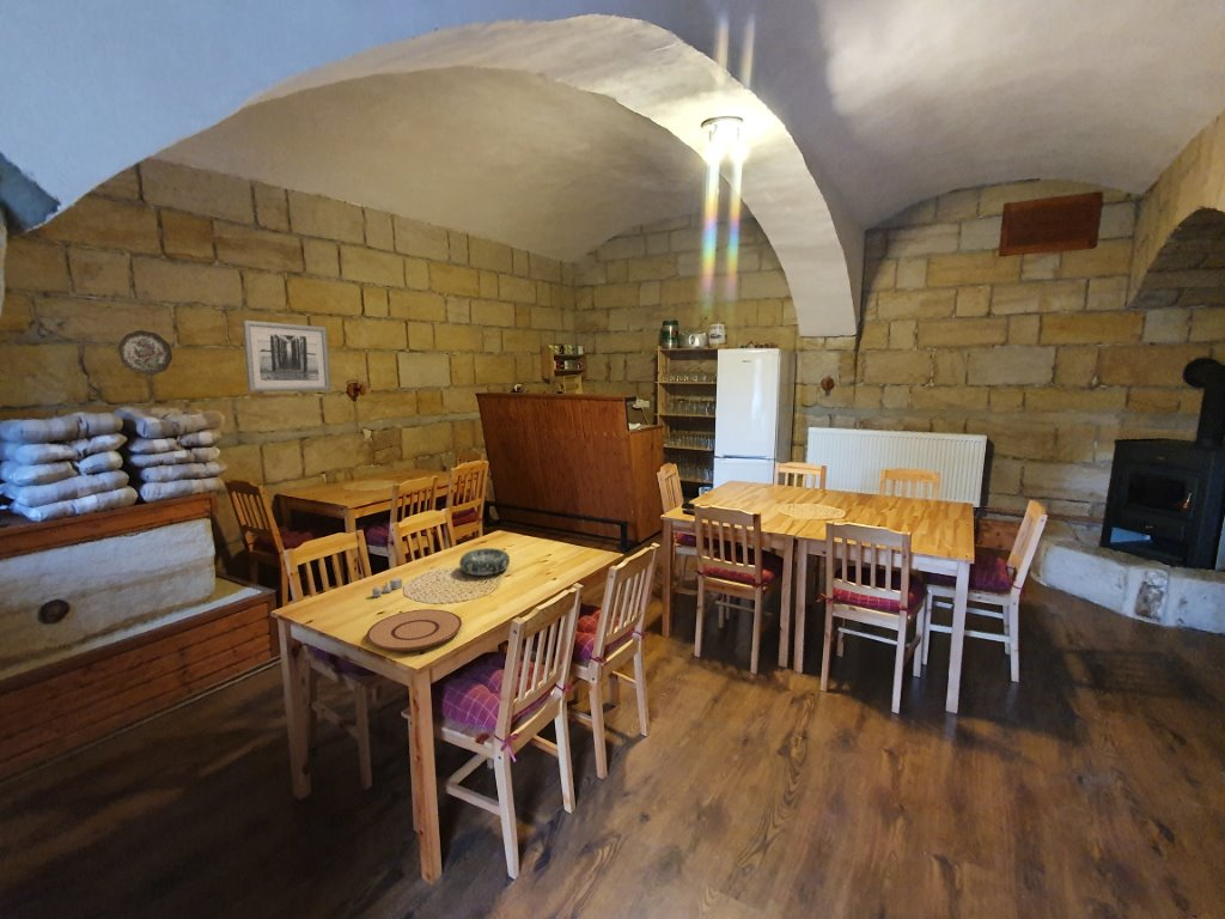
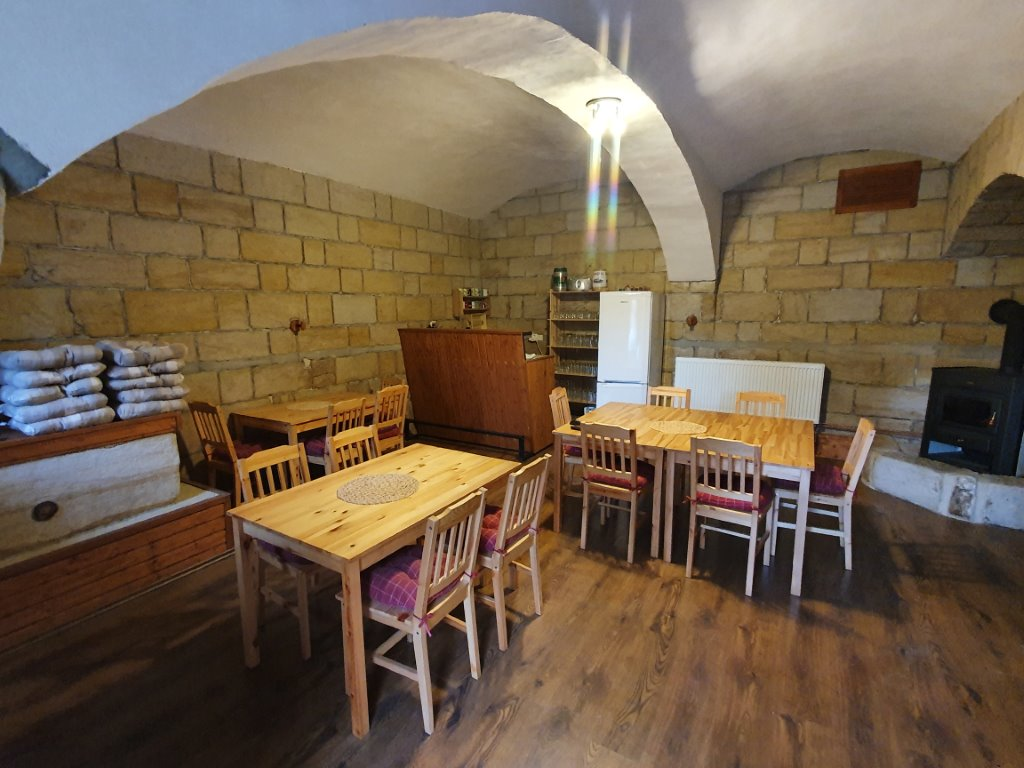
- decorative bowl (484, 561)
- plate (415, 629)
- salt and pepper shaker set (386, 586)
- wall art (290, 358)
- decorative plate (145, 353)
